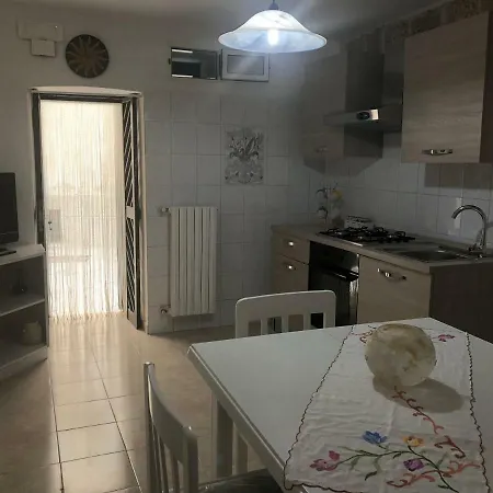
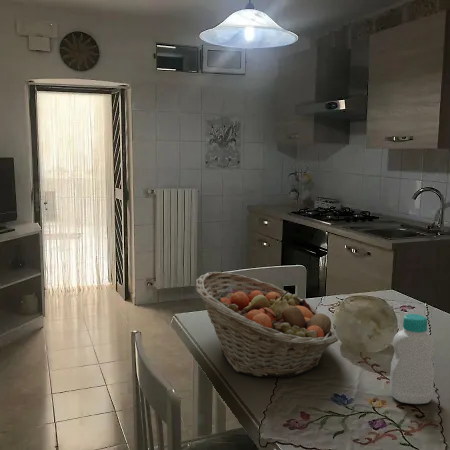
+ fruit basket (264, 317)
+ bottle (413, 357)
